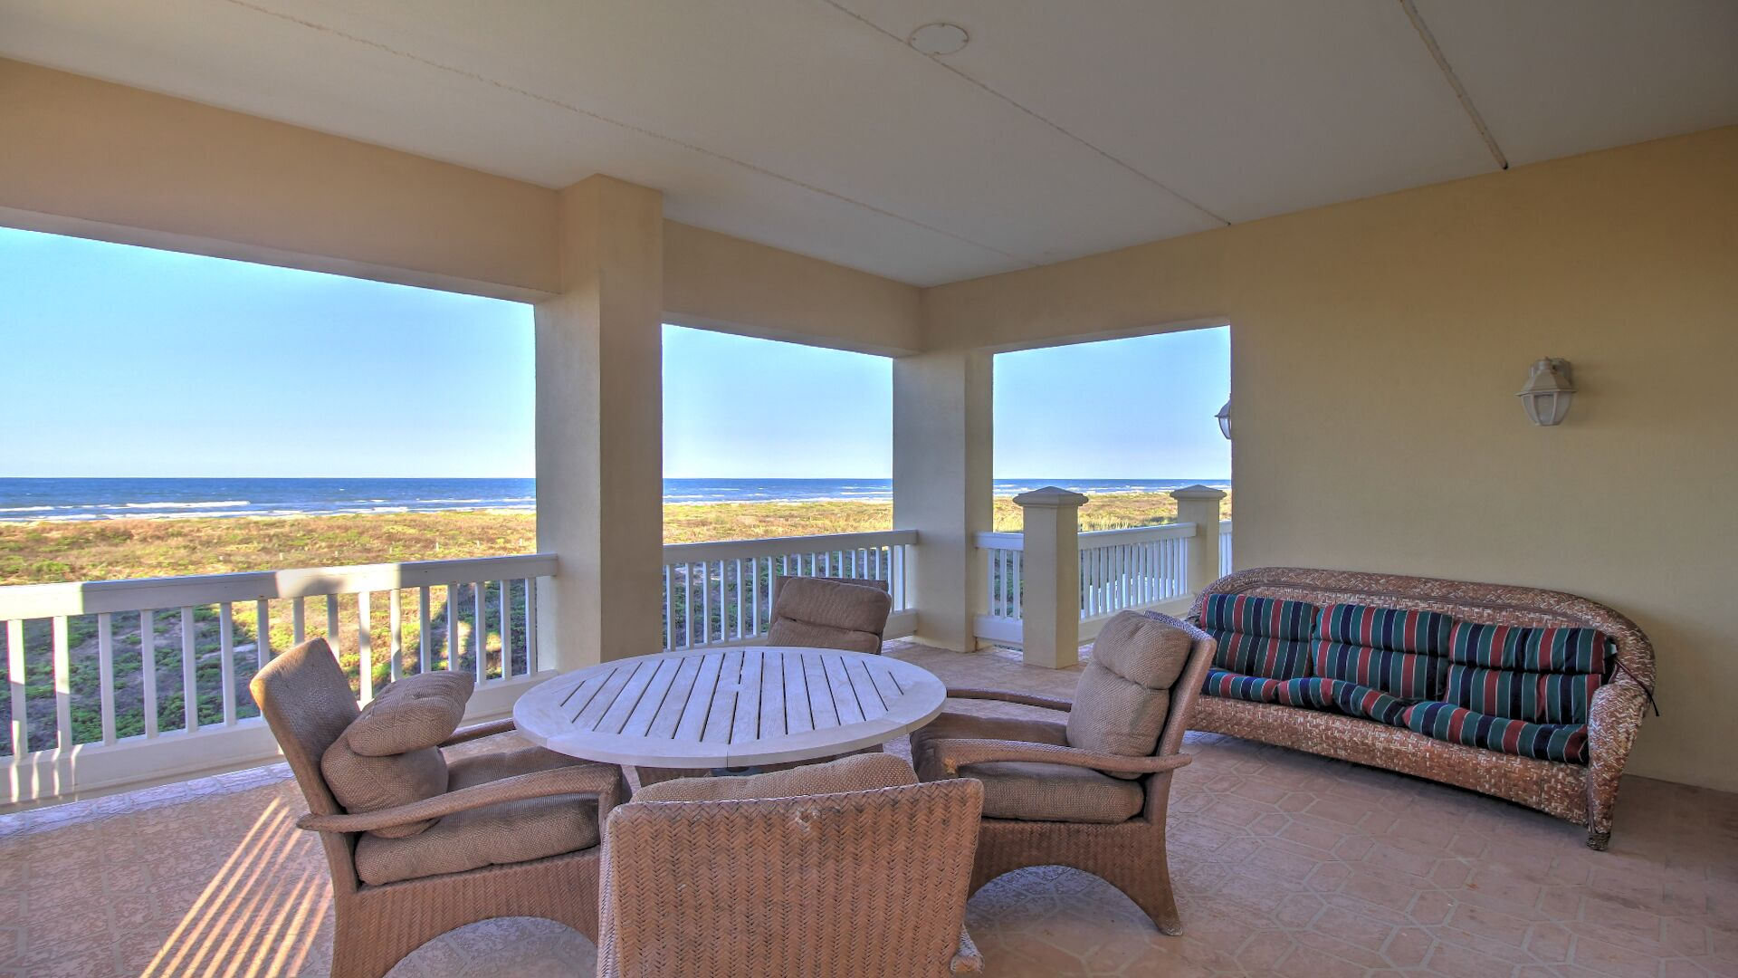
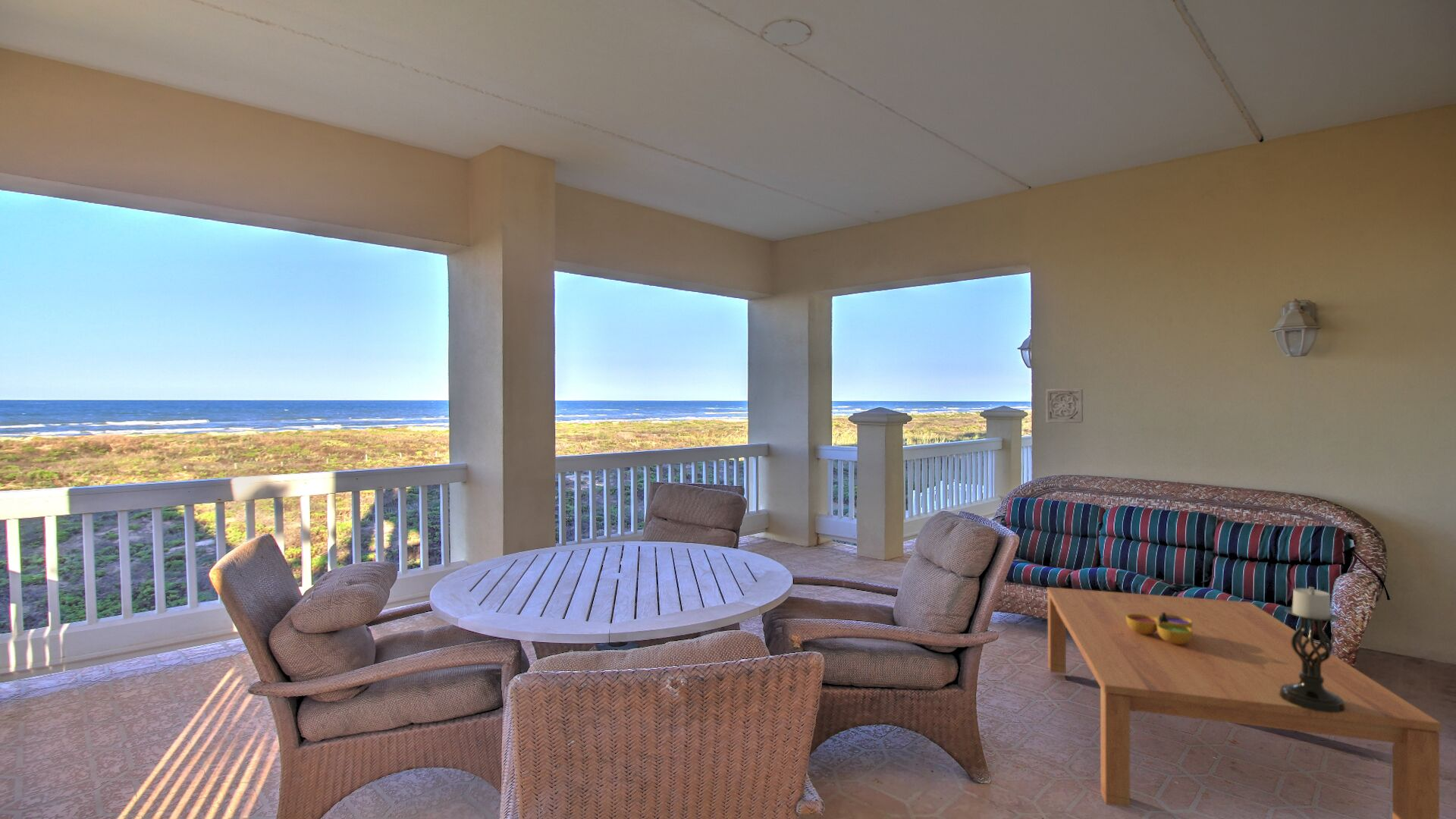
+ candle holder (1311, 643)
+ decorative bowl (1158, 622)
+ wall ornament (1063, 405)
+ coffee table (1190, 687)
